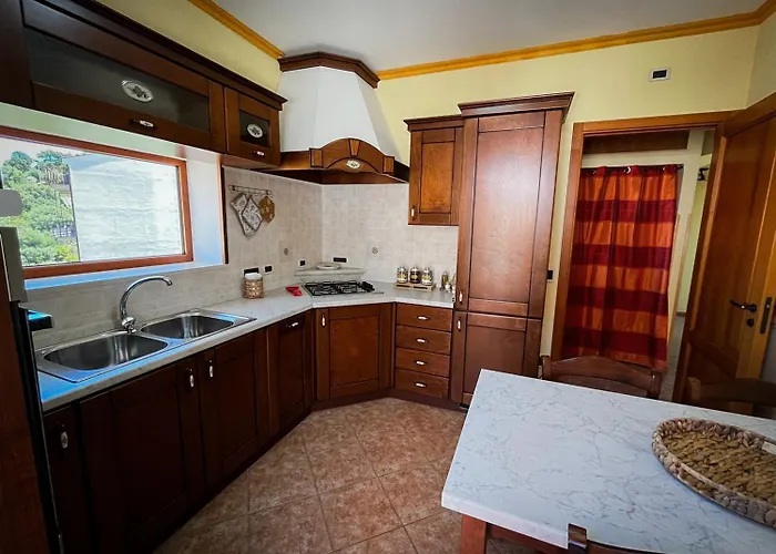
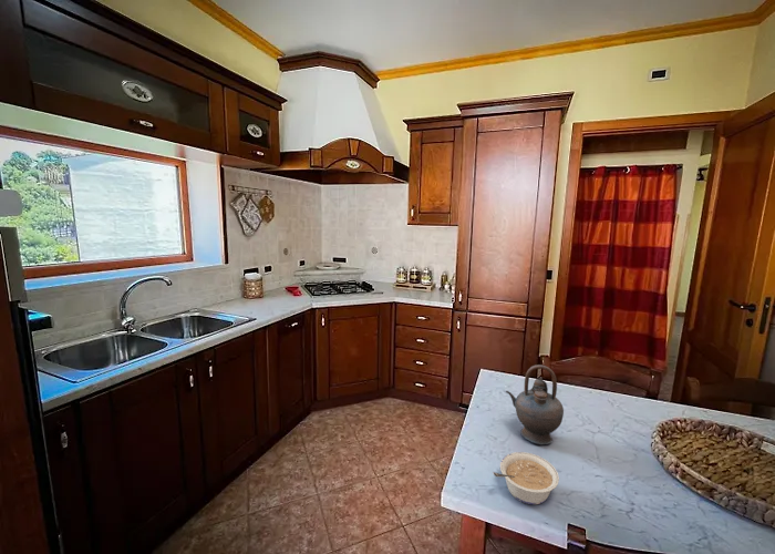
+ teapot (534, 400)
+ legume (527, 479)
